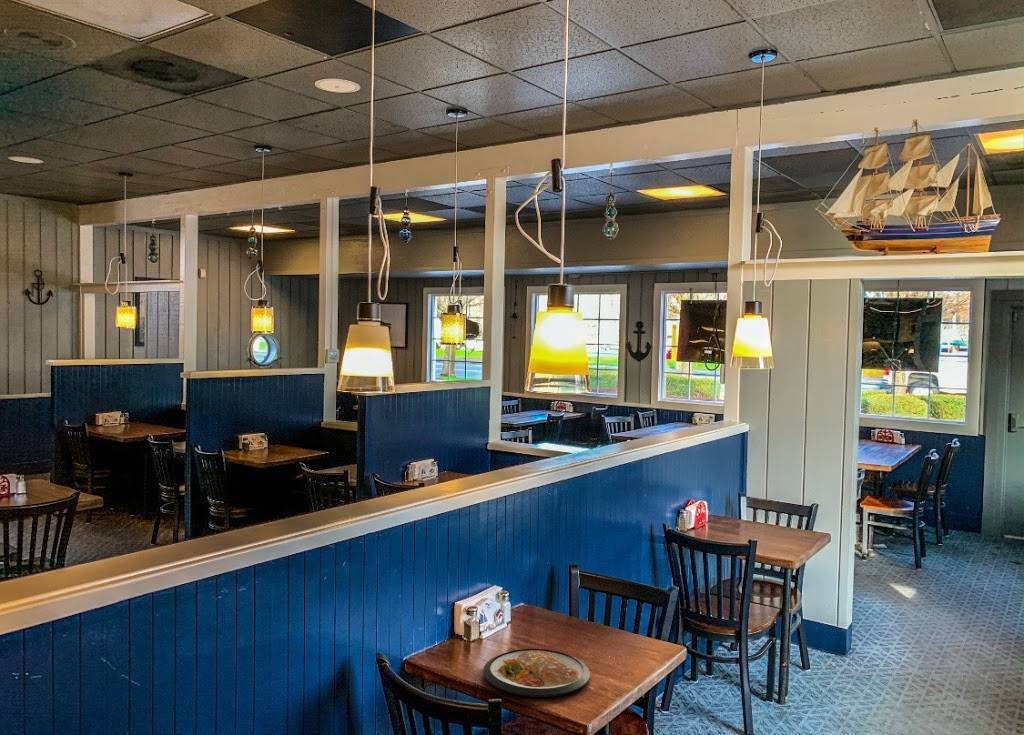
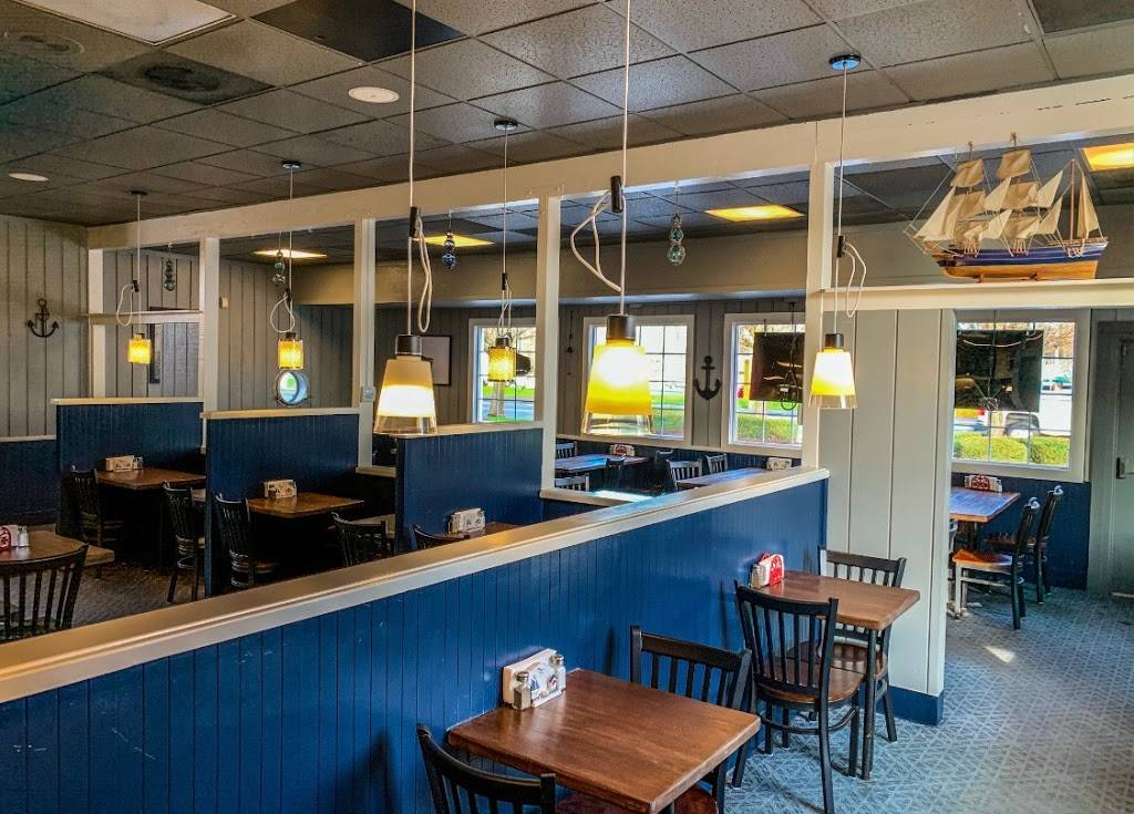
- dish (536, 668)
